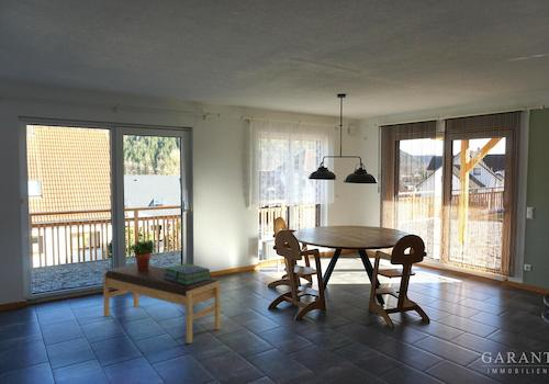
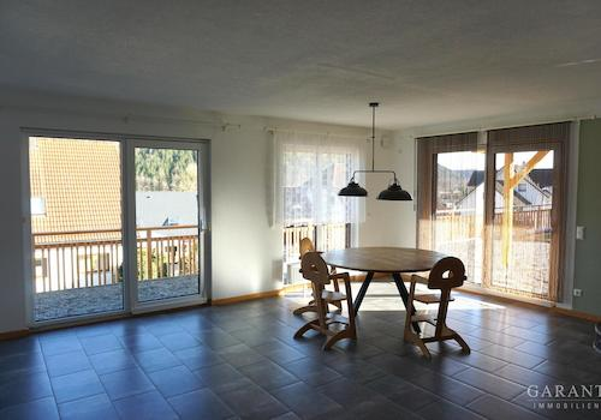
- stack of books (187, 272)
- potted plant (143, 255)
- bench (159, 297)
